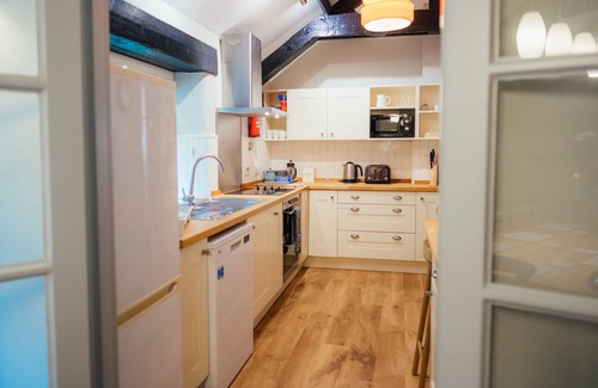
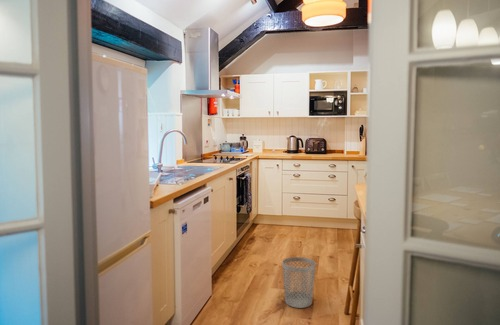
+ wastebasket (298, 281)
